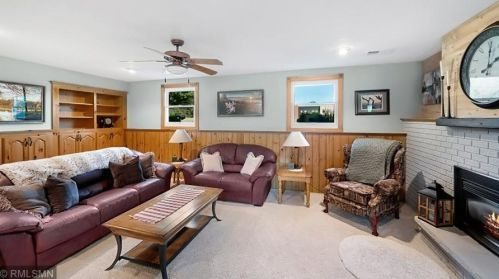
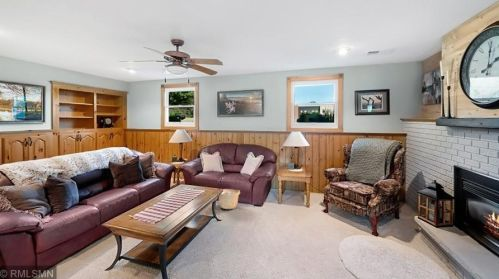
+ basket (228, 198)
